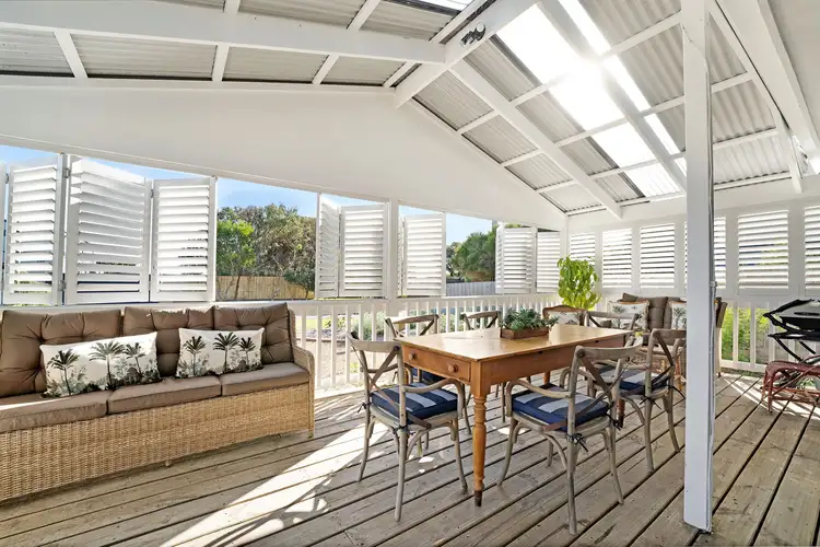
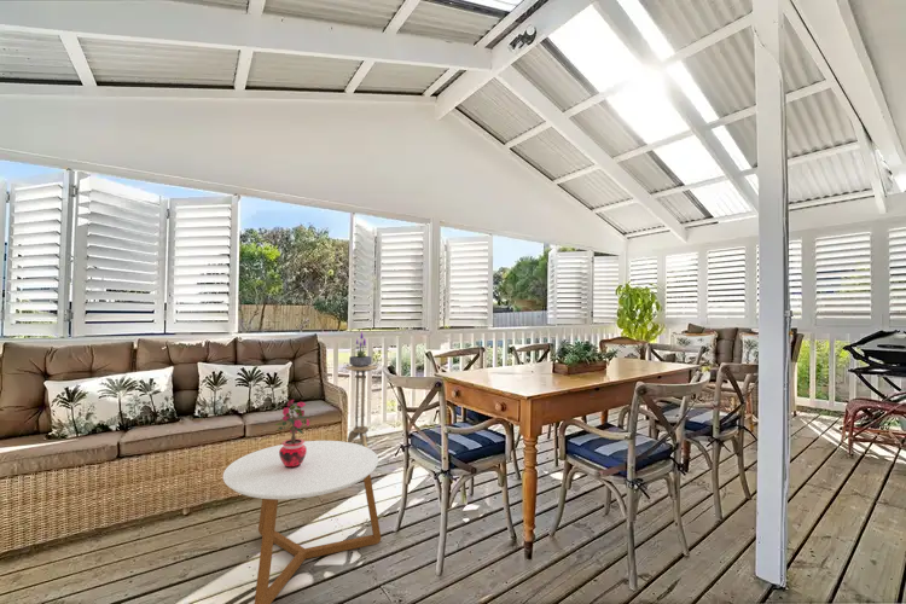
+ coffee table (297, 498)
+ potted plant (360, 348)
+ side table (361, 406)
+ potted plant (291, 431)
